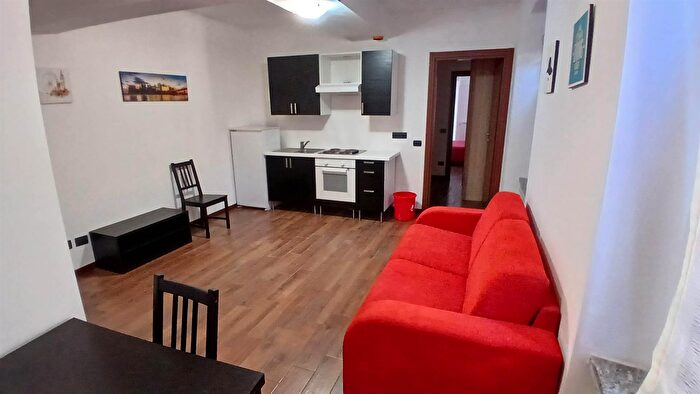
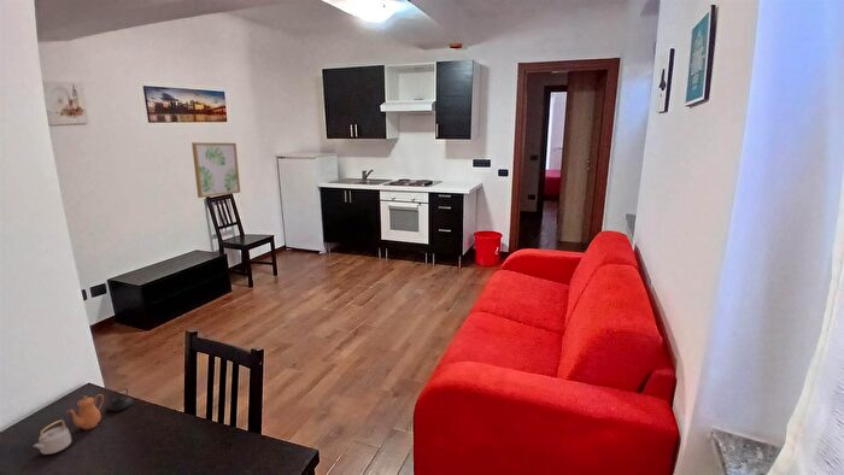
+ teapot (84, 412)
+ wall art (217, 169)
